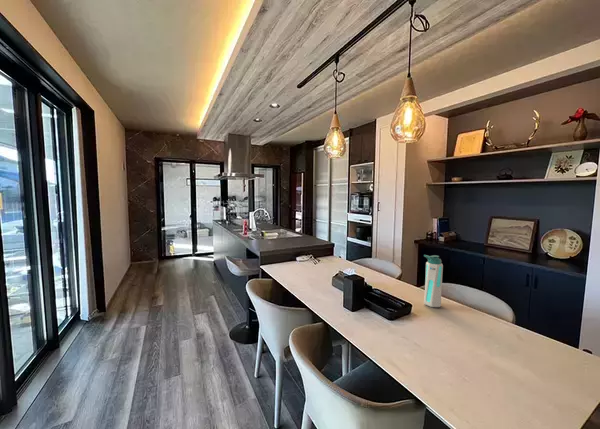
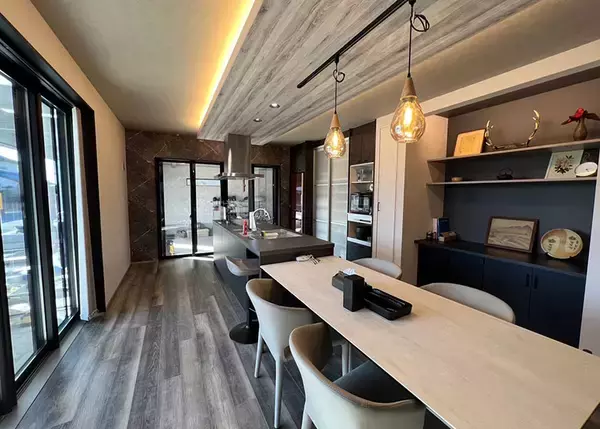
- water bottle (432, 280)
